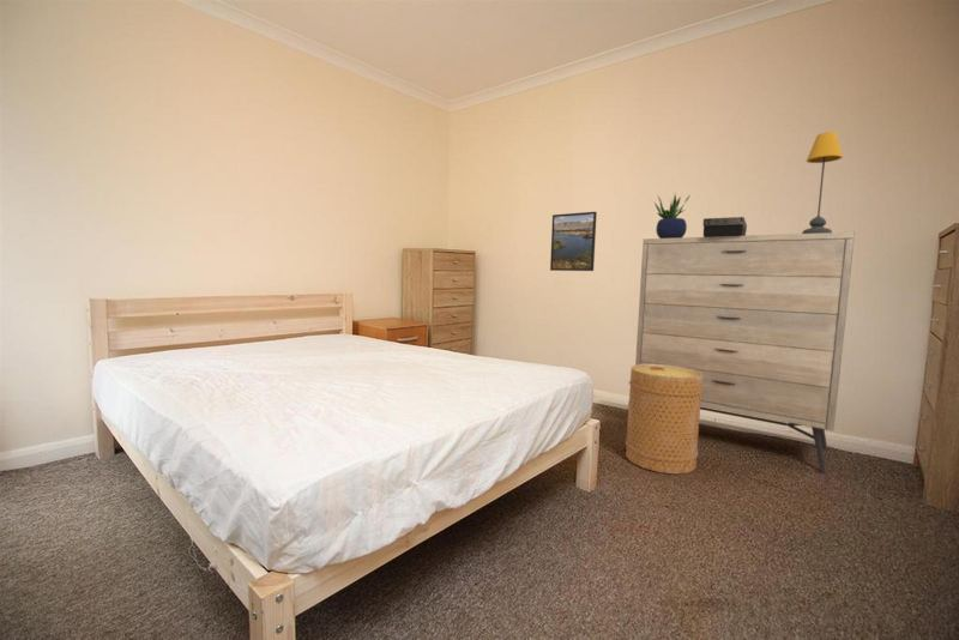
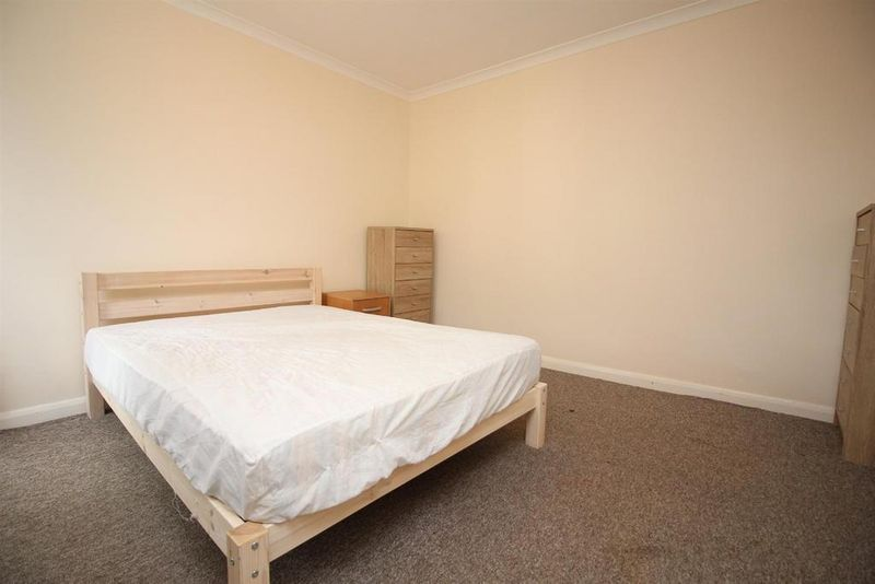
- table lamp (821, 185)
- potted plant (669, 216)
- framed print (572, 242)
- basket (663, 415)
- dresser (734, 340)
- decorative box (725, 230)
